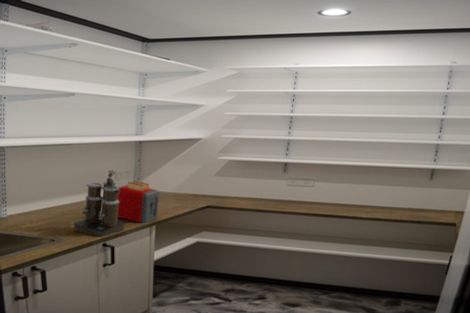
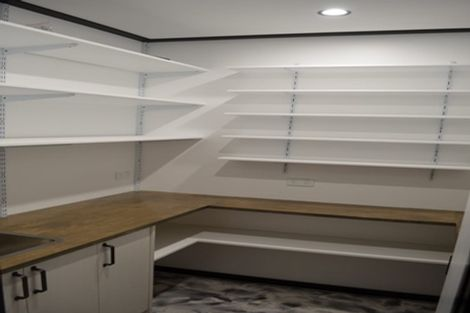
- toaster (137, 200)
- coffee maker (101, 200)
